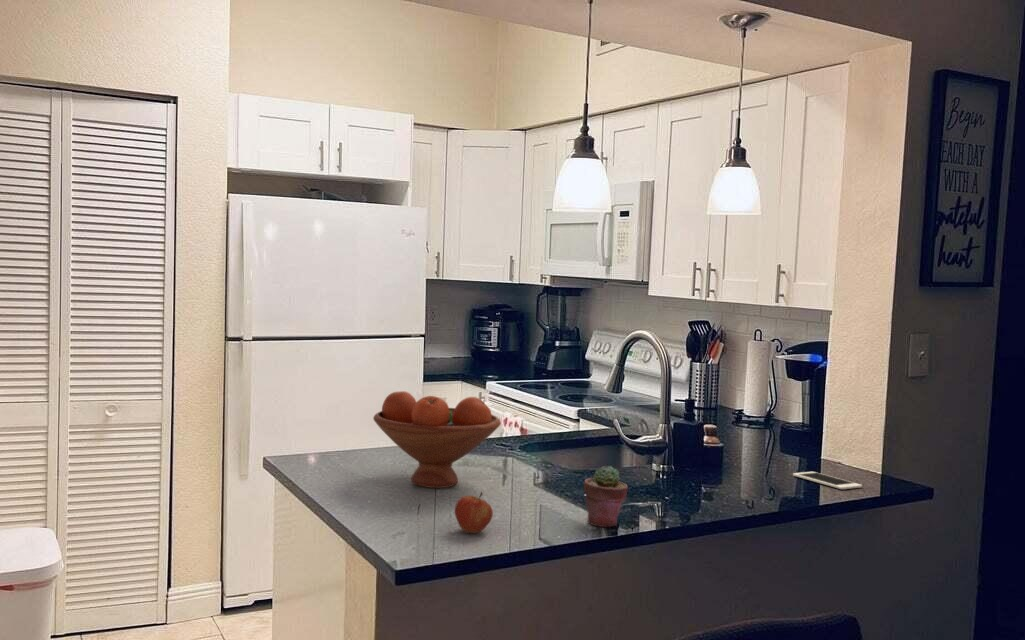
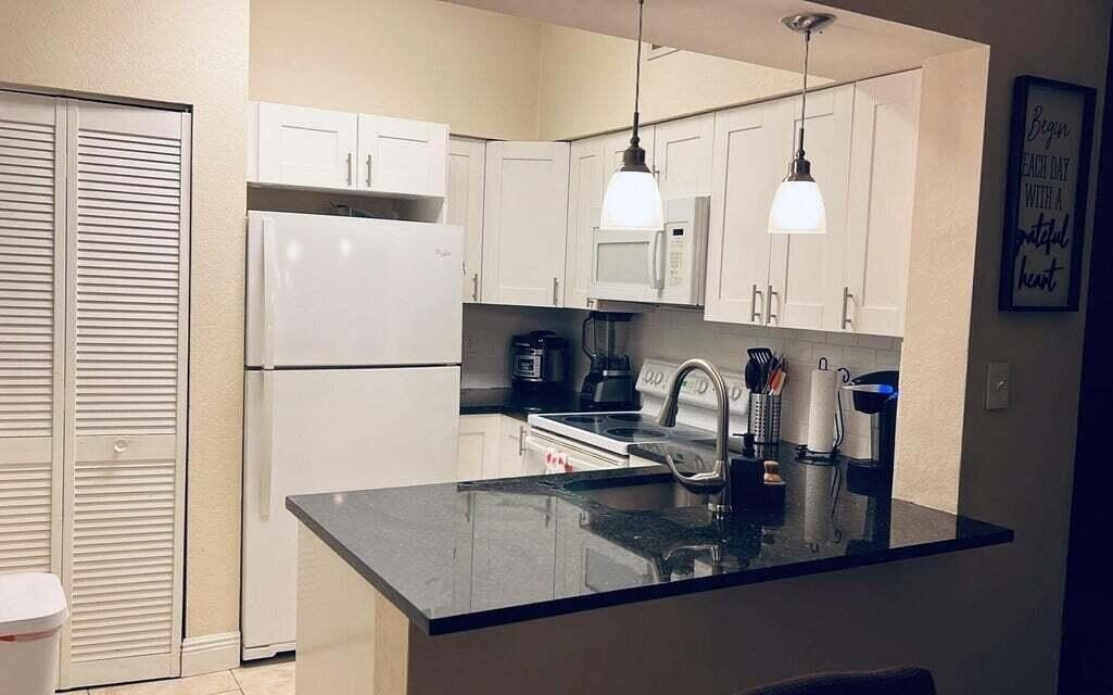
- potted succulent (605, 494)
- fruit bowl (436, 437)
- cell phone (826, 480)
- apple (473, 512)
